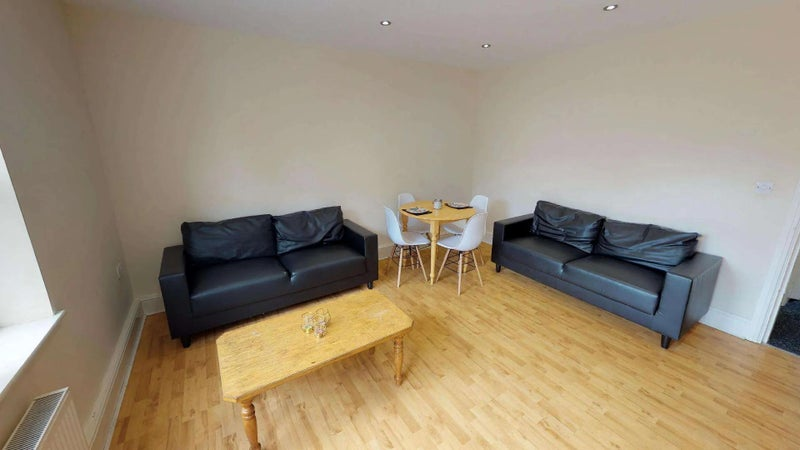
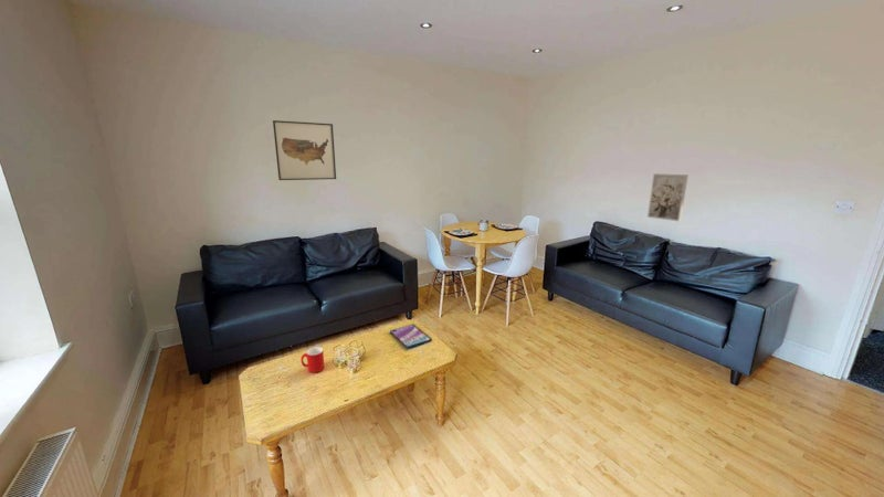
+ video game case (410, 335)
+ wall art (666, 197)
+ cup (312, 359)
+ wall art (306, 151)
